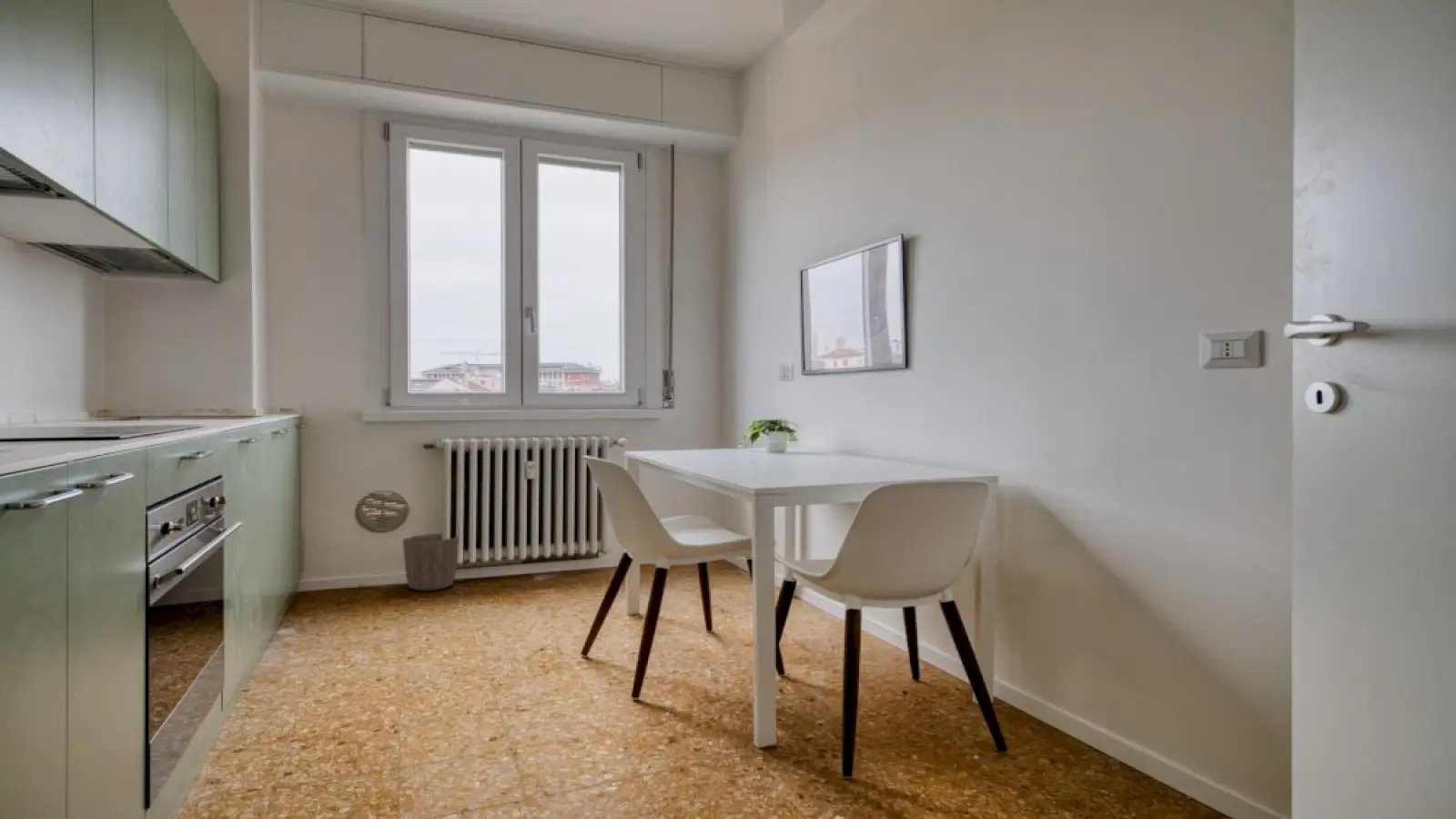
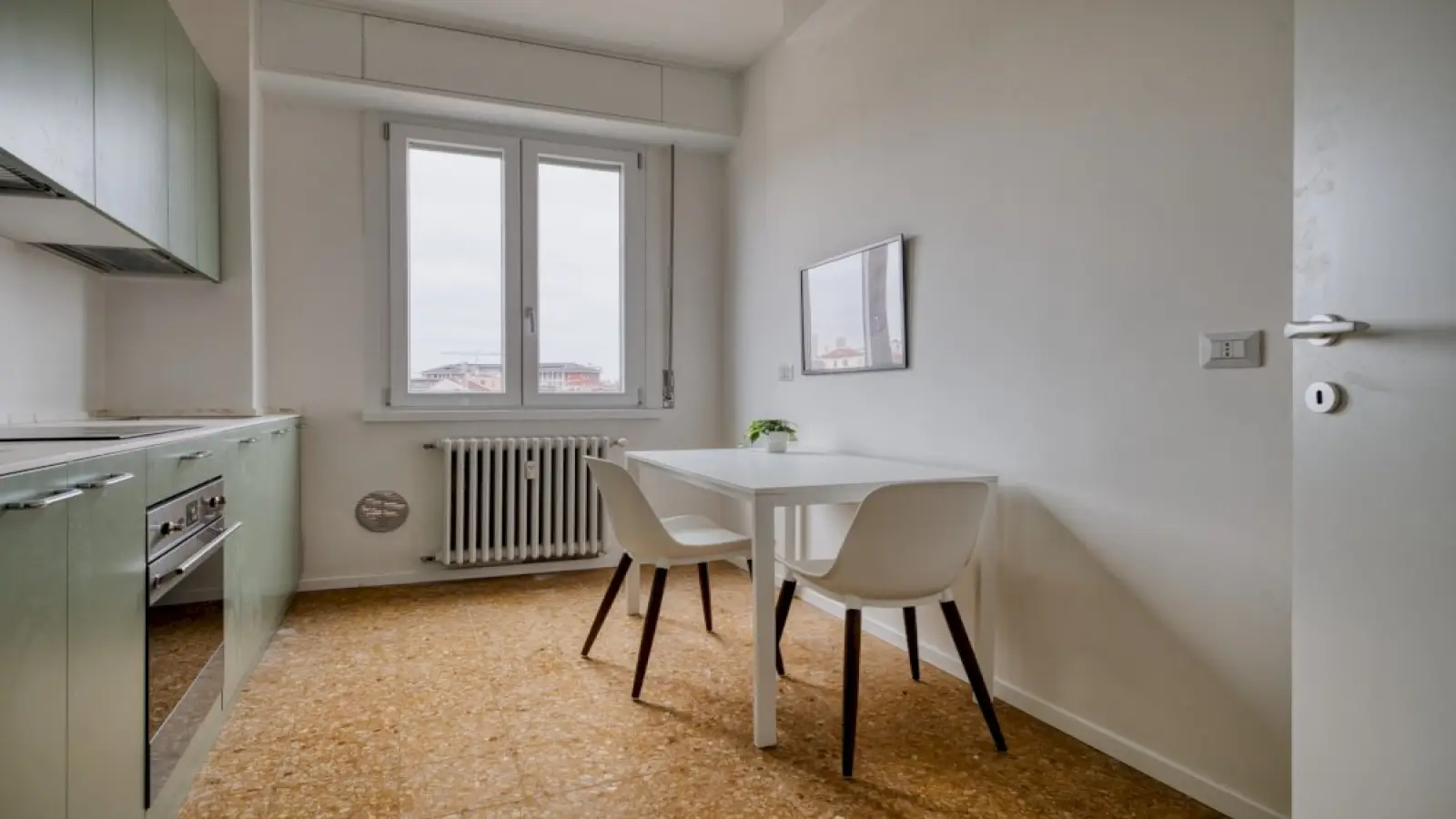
- waste basket (431, 561)
